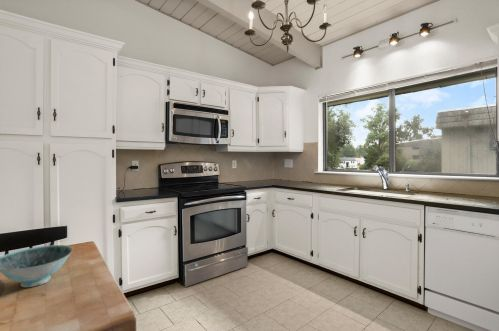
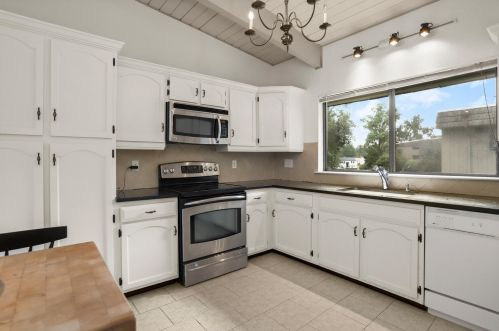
- bowl (35, 268)
